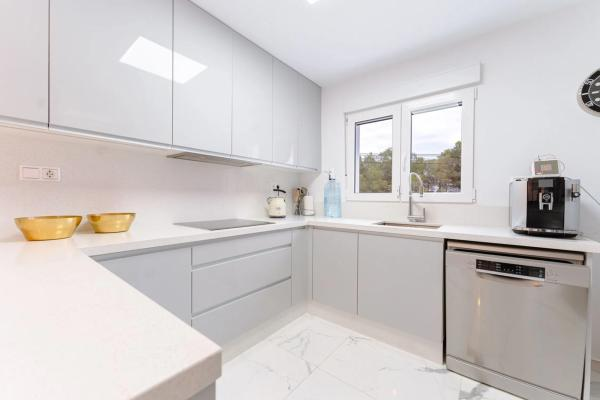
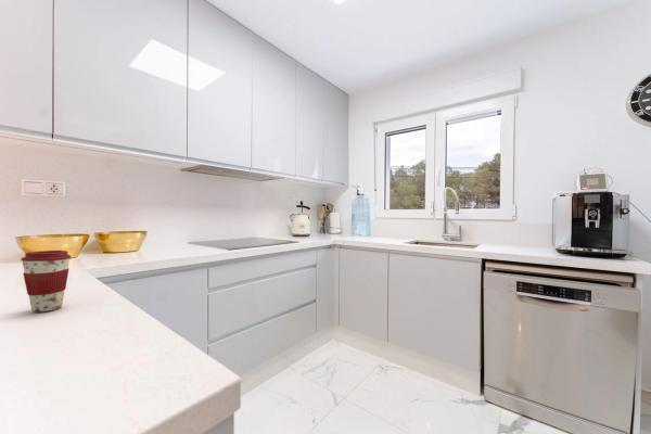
+ coffee cup (47, 280)
